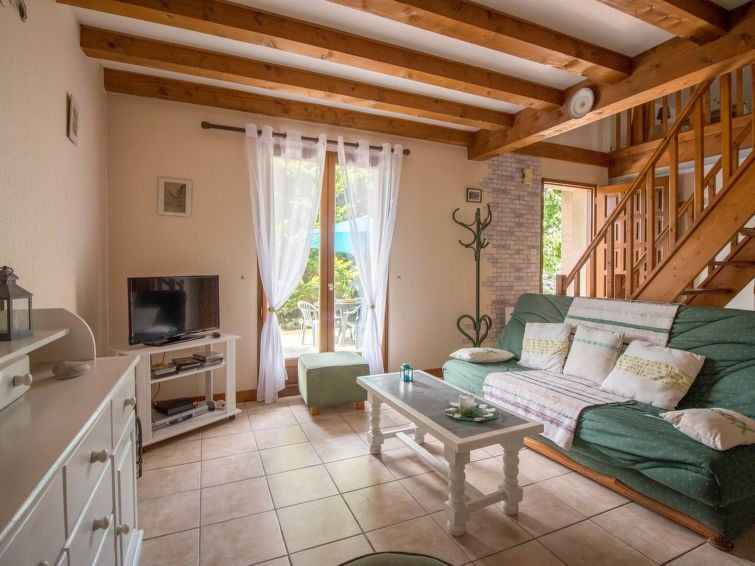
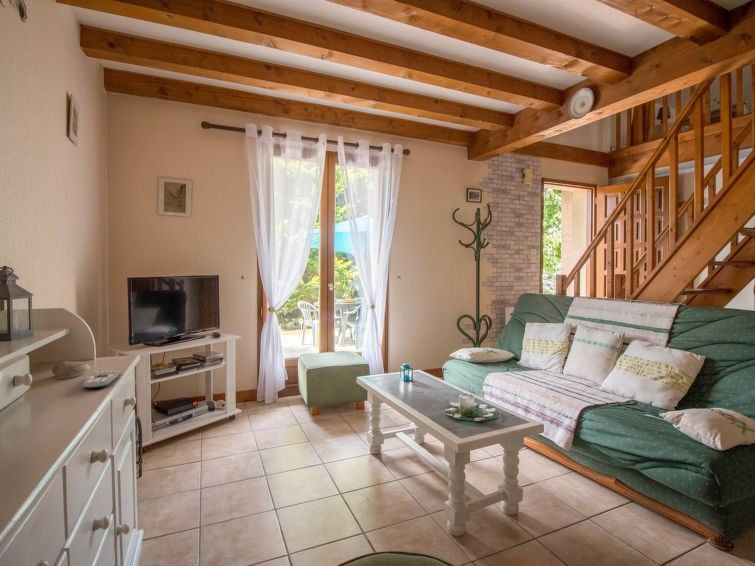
+ remote control (101, 379)
